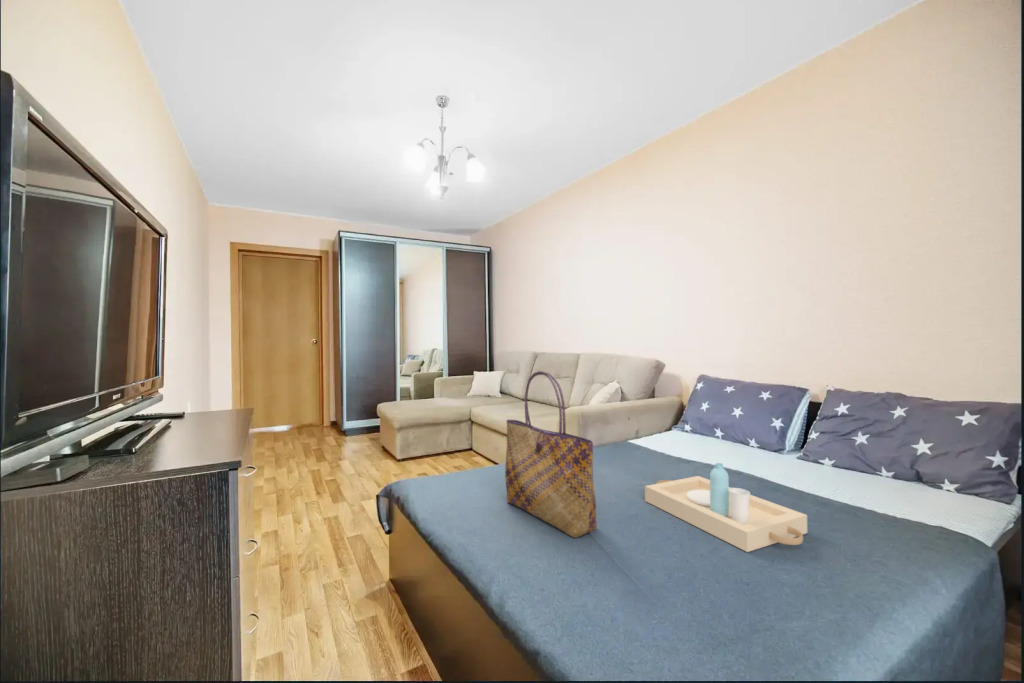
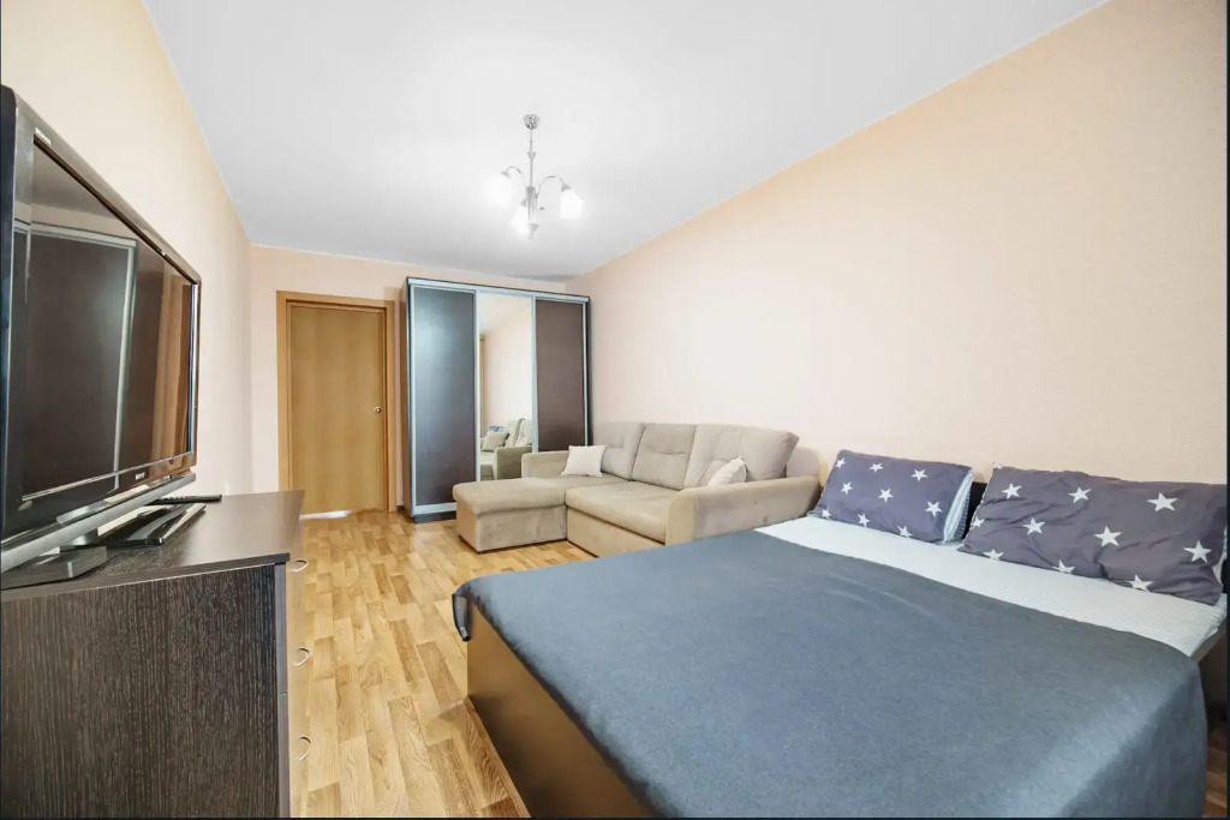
- serving tray (718, 486)
- tote bag (547, 442)
